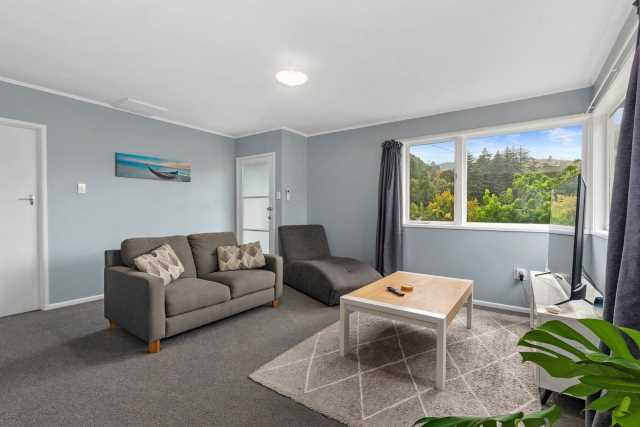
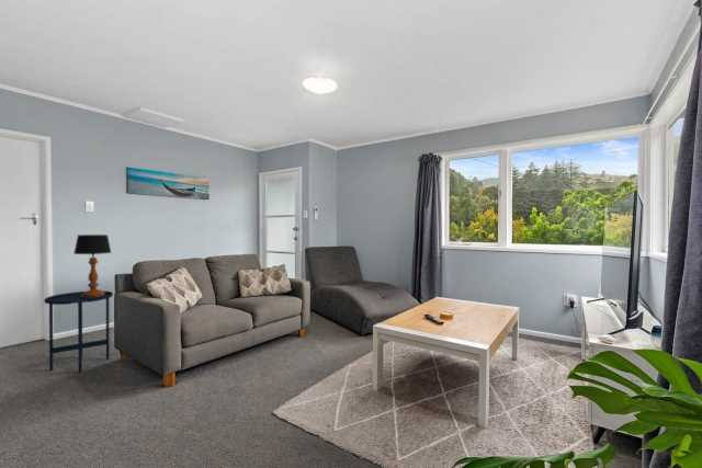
+ table lamp (92, 265)
+ side table (80, 330)
